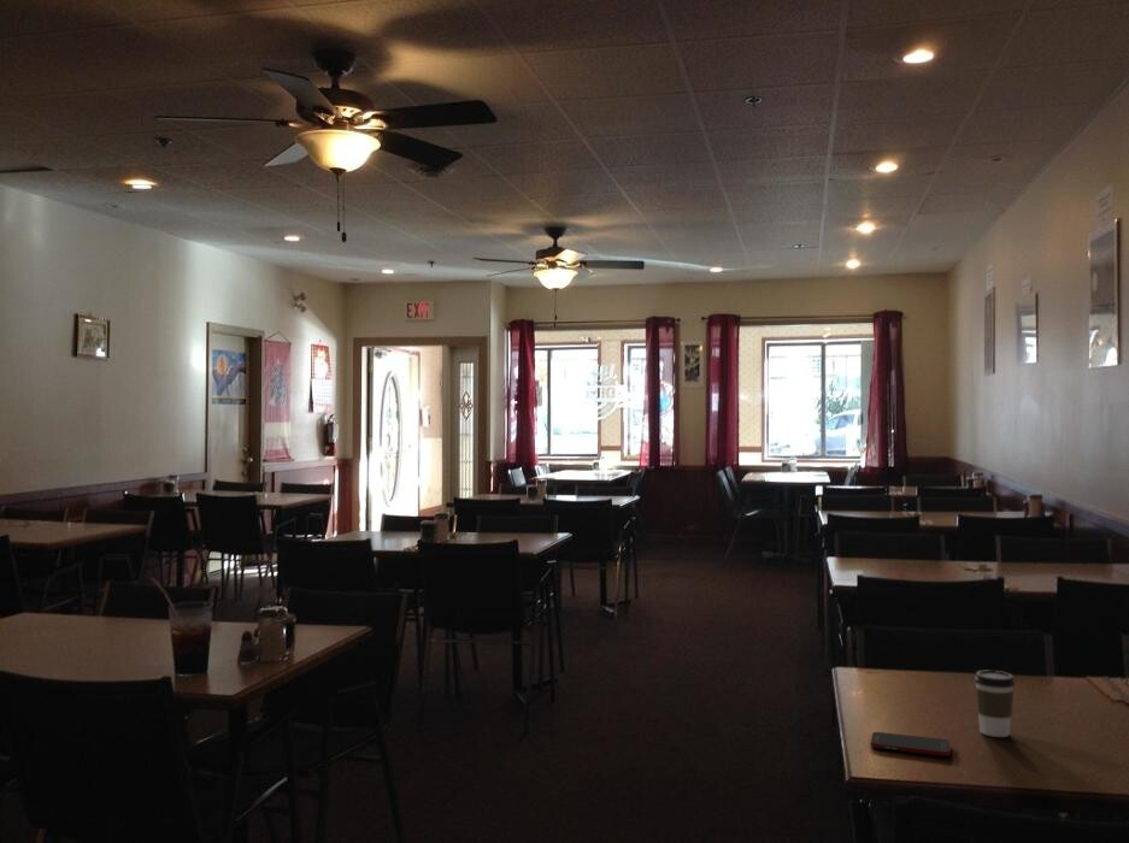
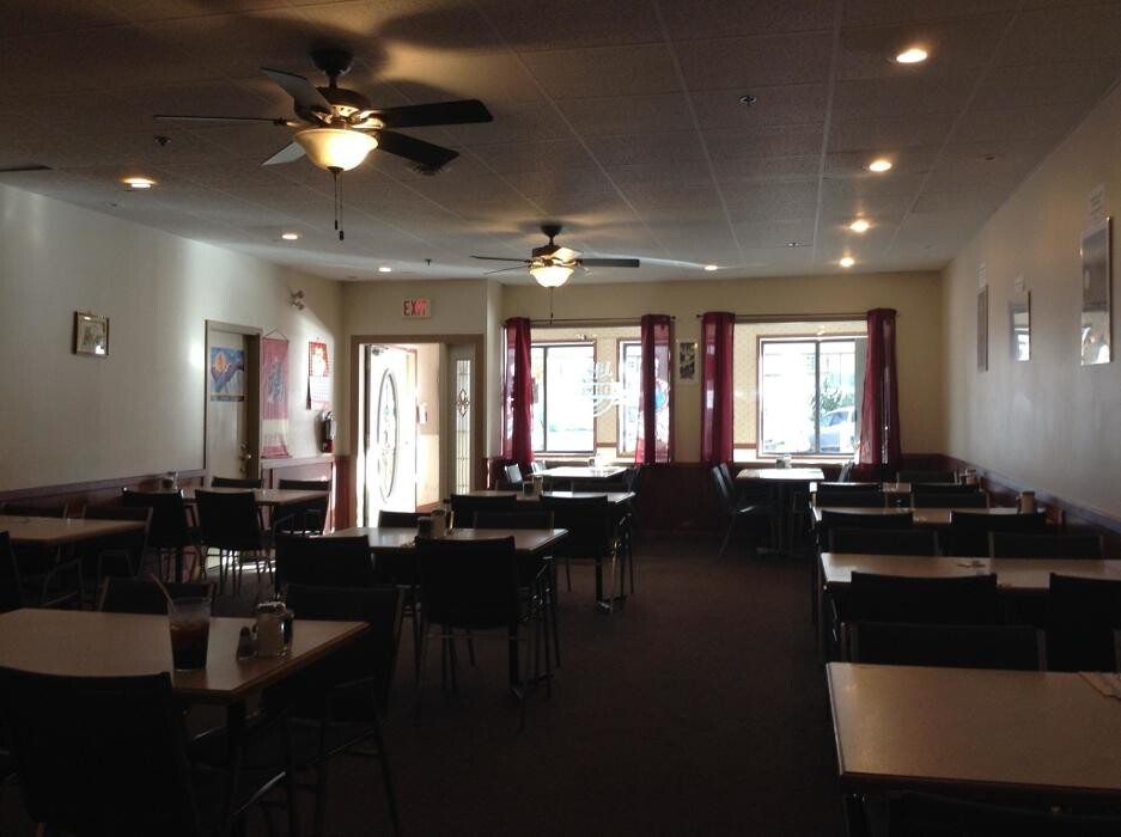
- cell phone (910, 743)
- coffee cup (994, 703)
